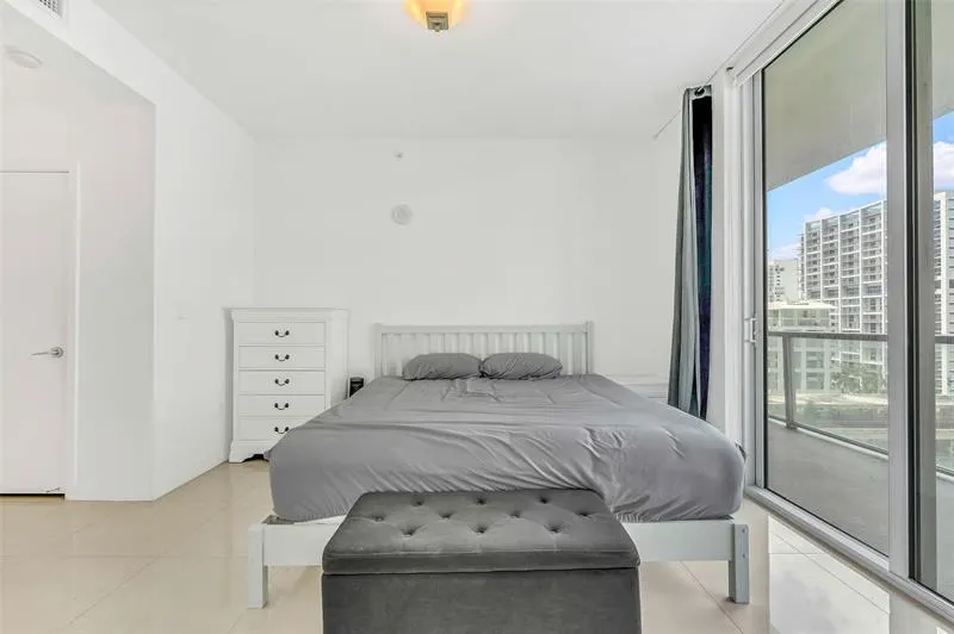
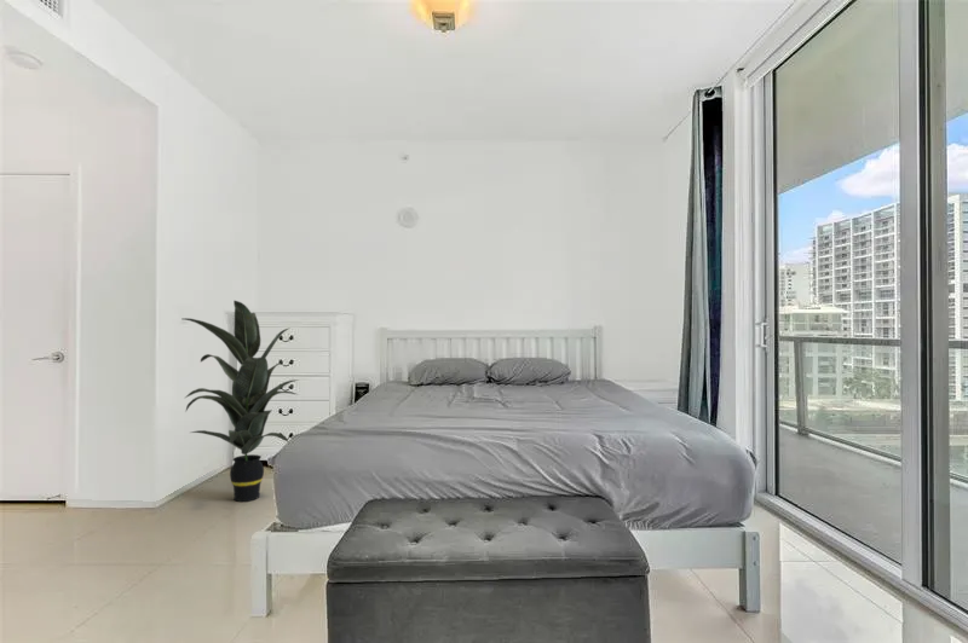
+ indoor plant (240, 400)
